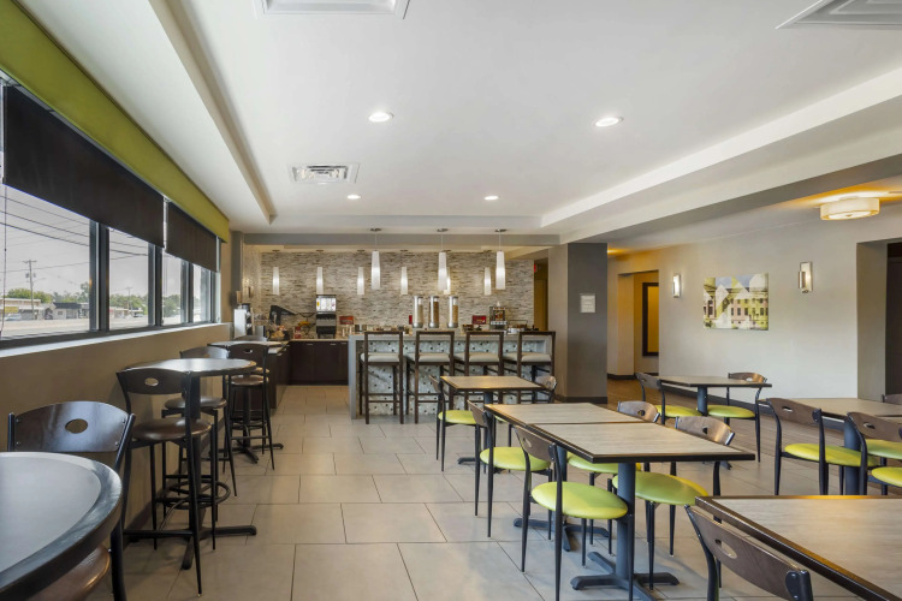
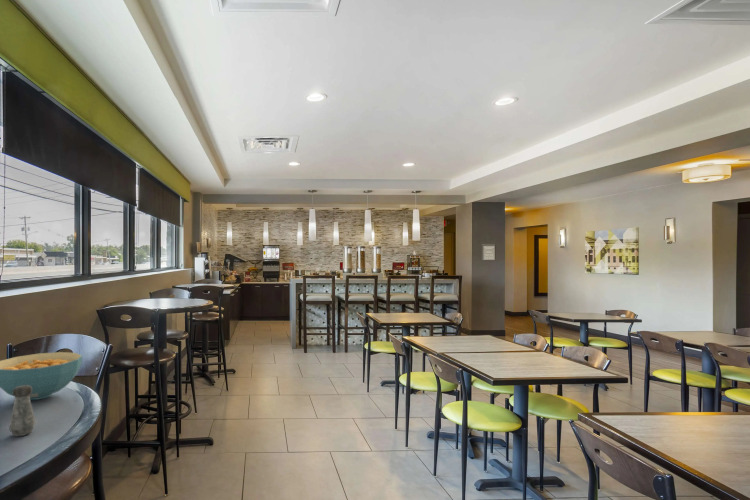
+ cereal bowl (38, 378)
+ salt shaker (22, 409)
